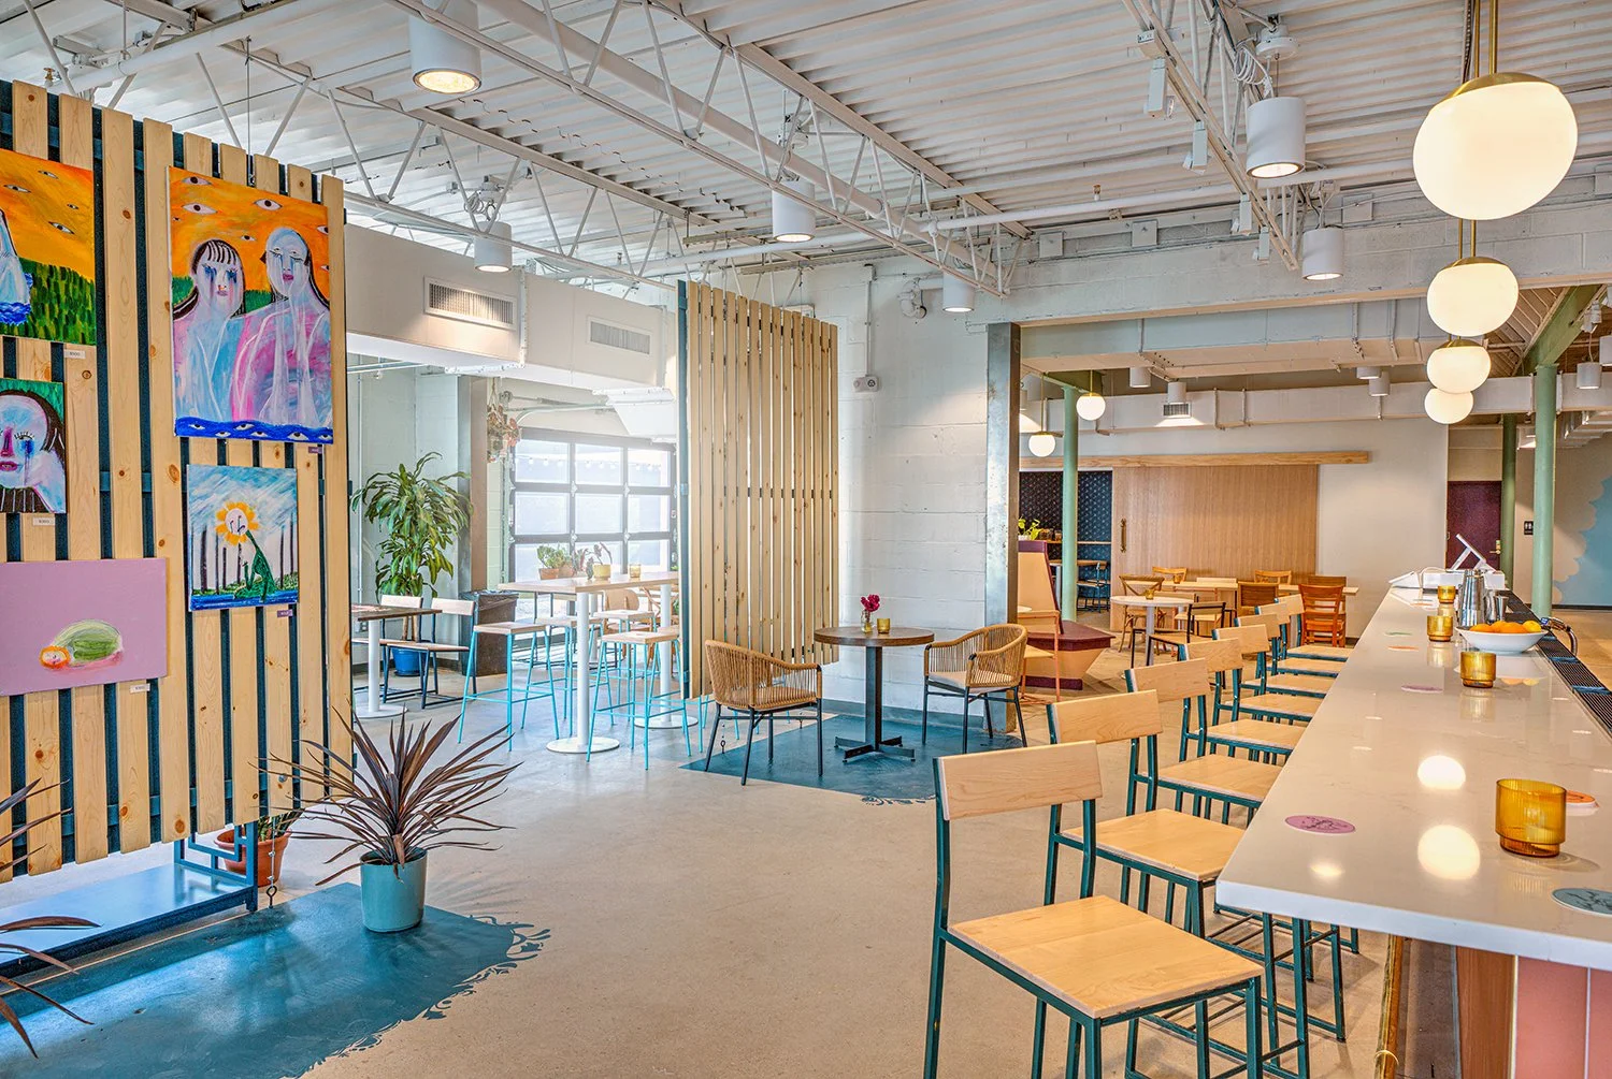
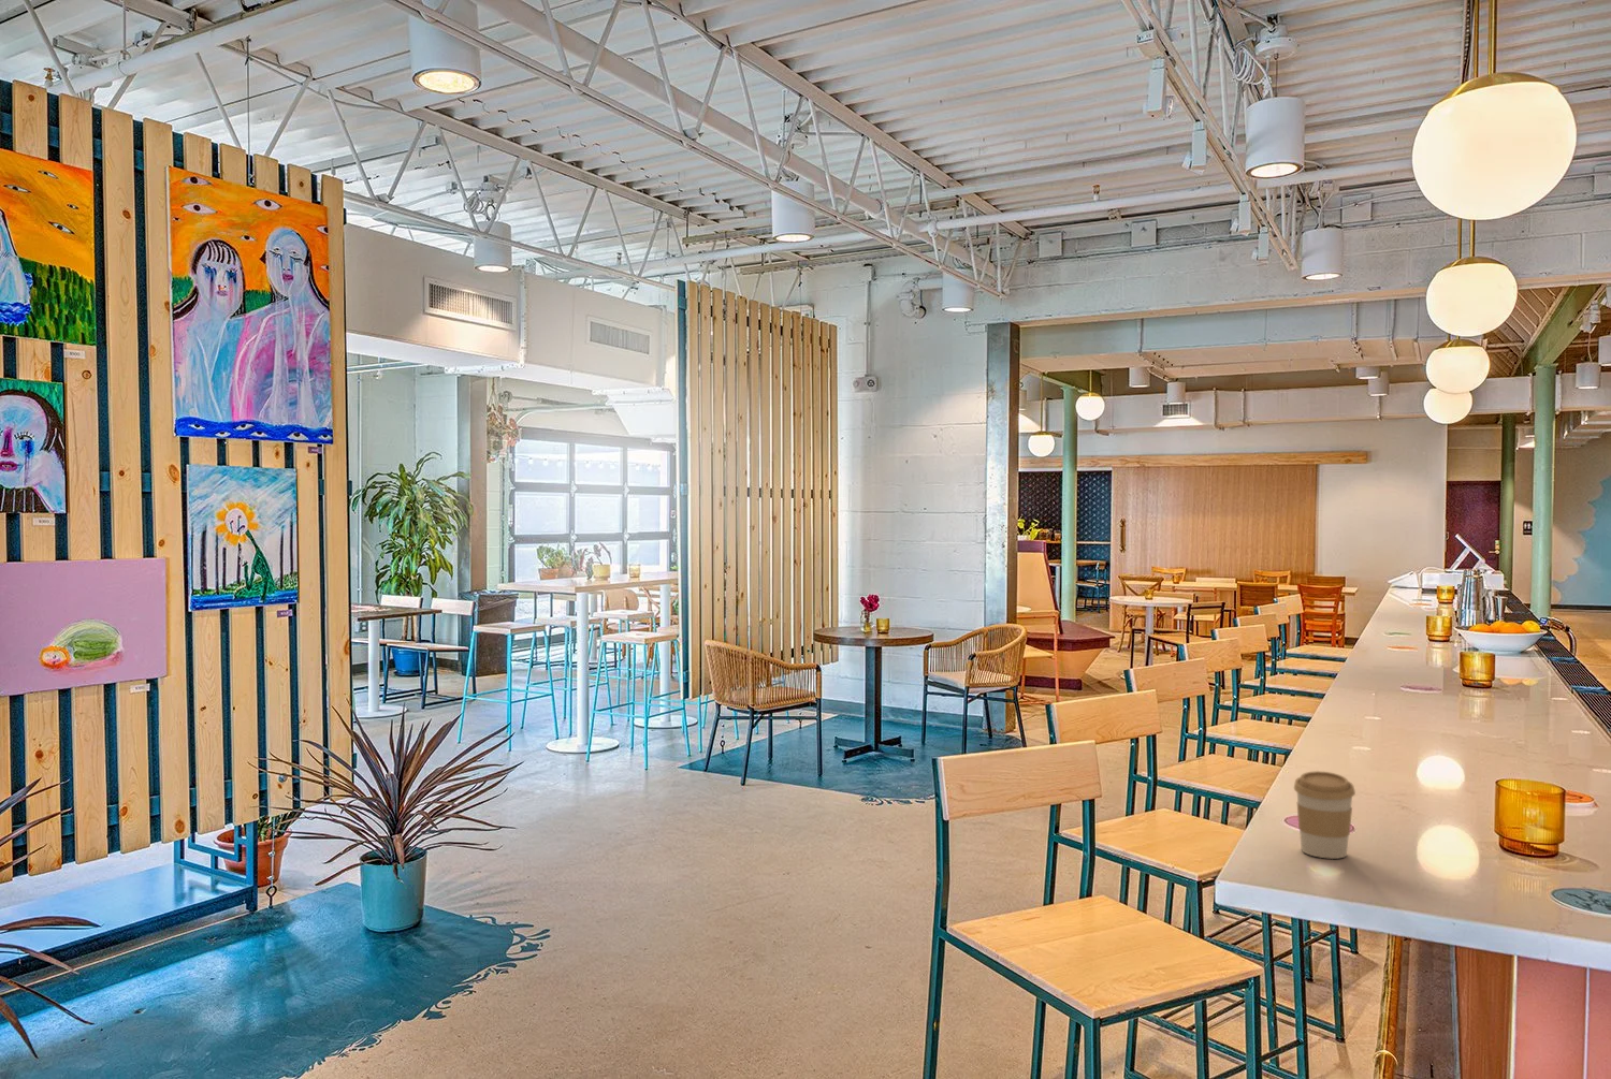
+ coffee cup (1323, 814)
